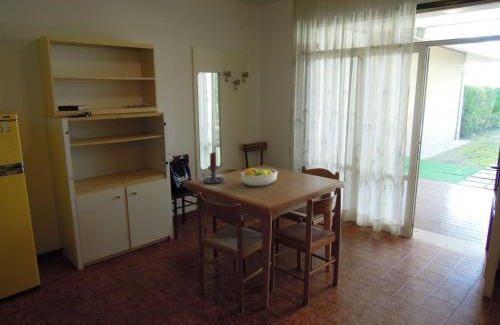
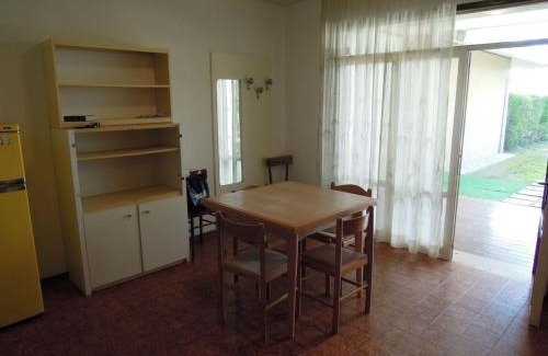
- fruit bowl (259, 175)
- candle holder (211, 166)
